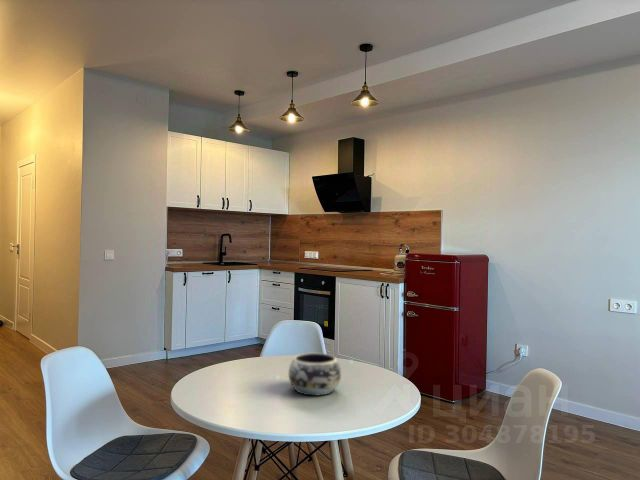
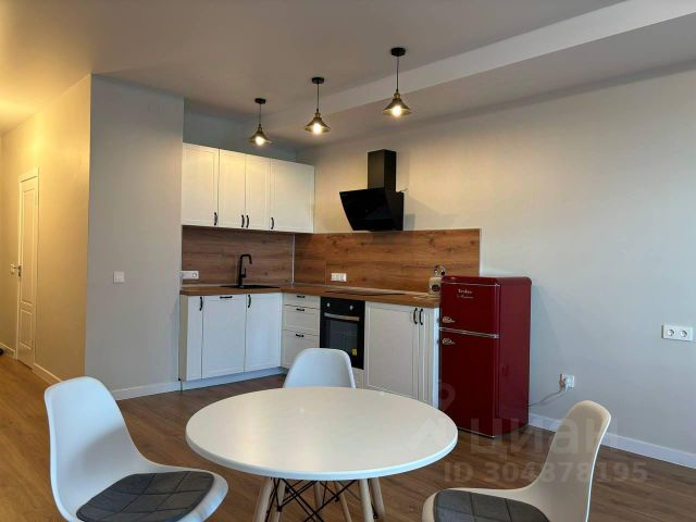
- decorative bowl (314, 373)
